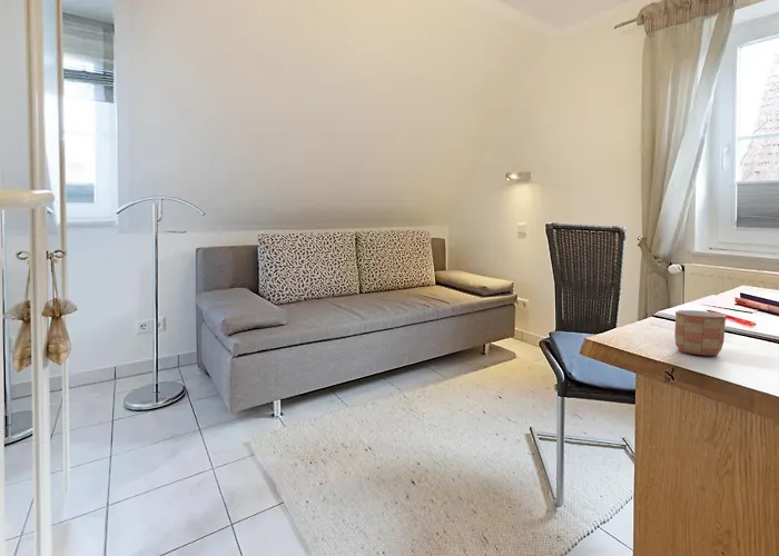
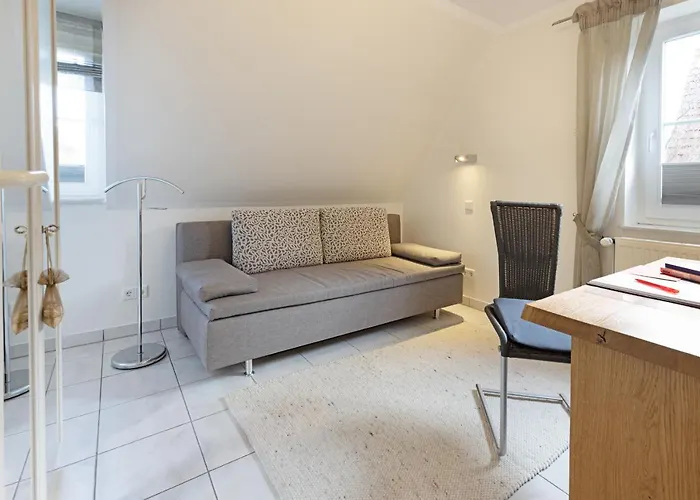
- mug (698, 331)
